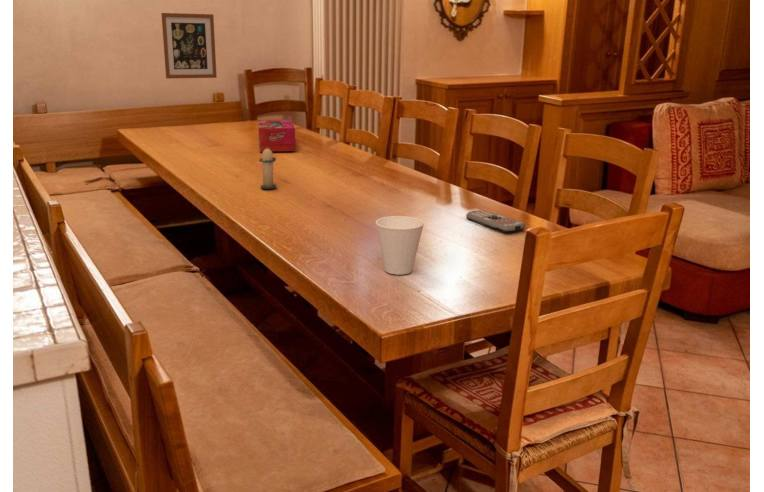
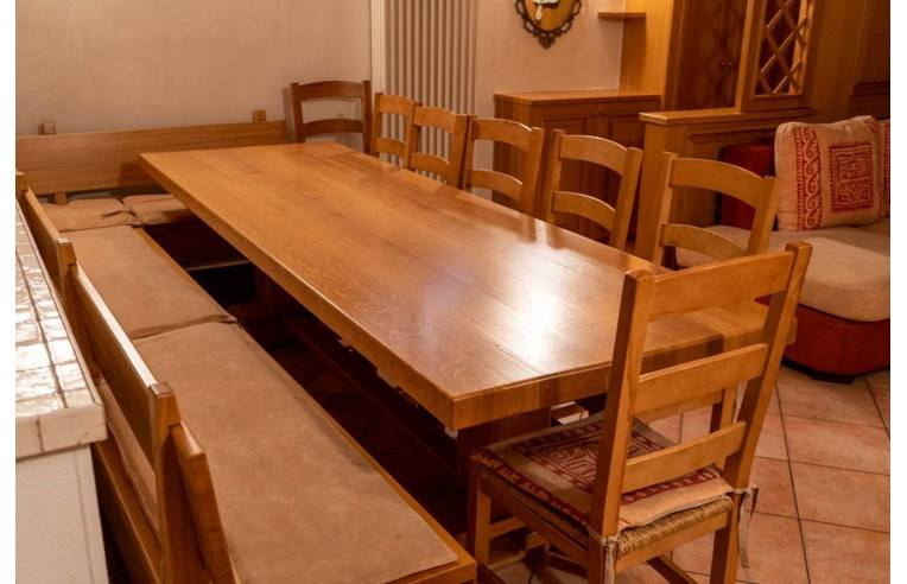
- wall art (189, 46)
- remote control (493, 220)
- tissue box (276, 135)
- candle (267, 167)
- cup (399, 246)
